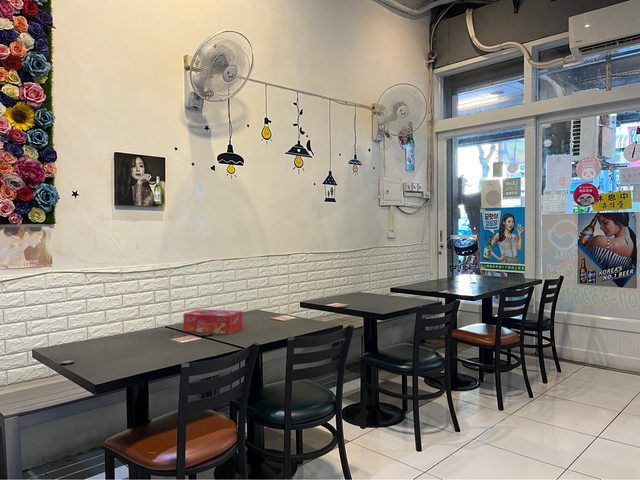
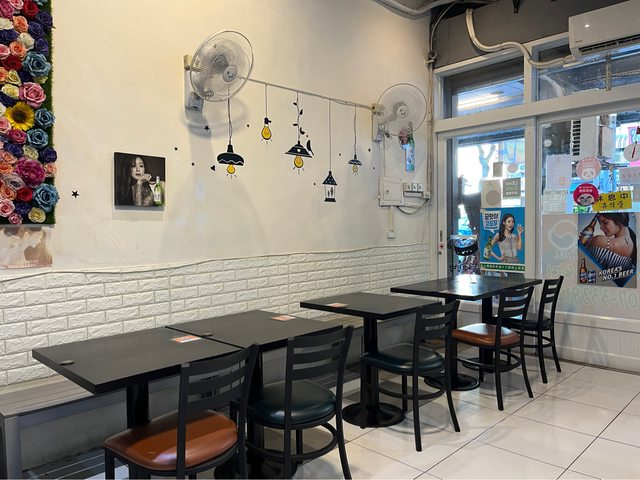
- tissue box (213, 321)
